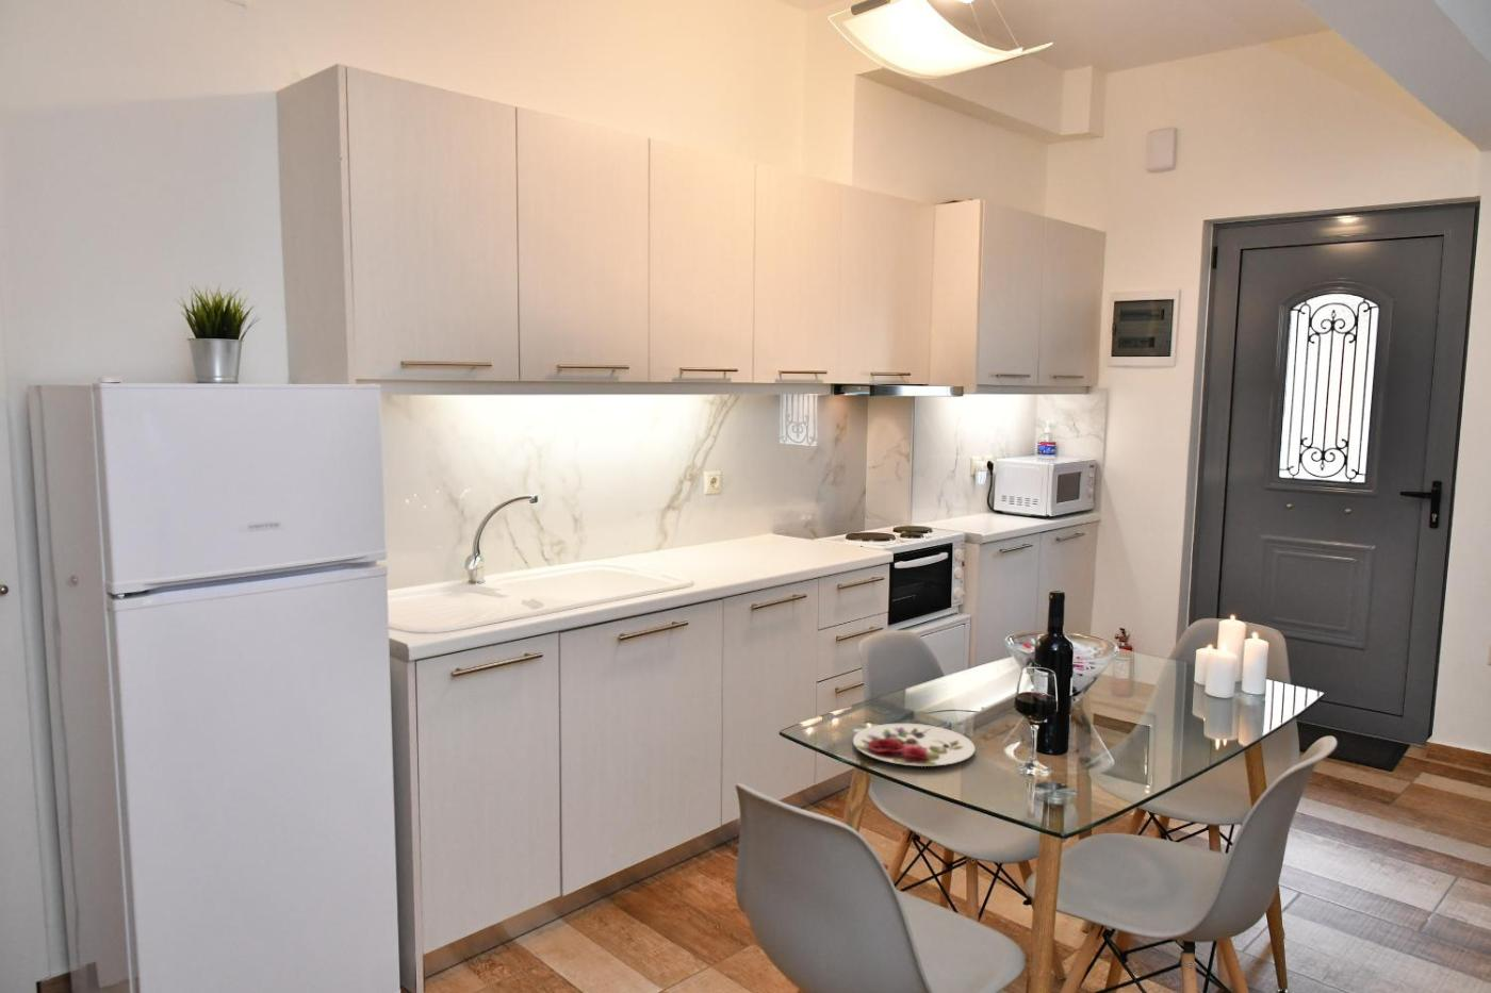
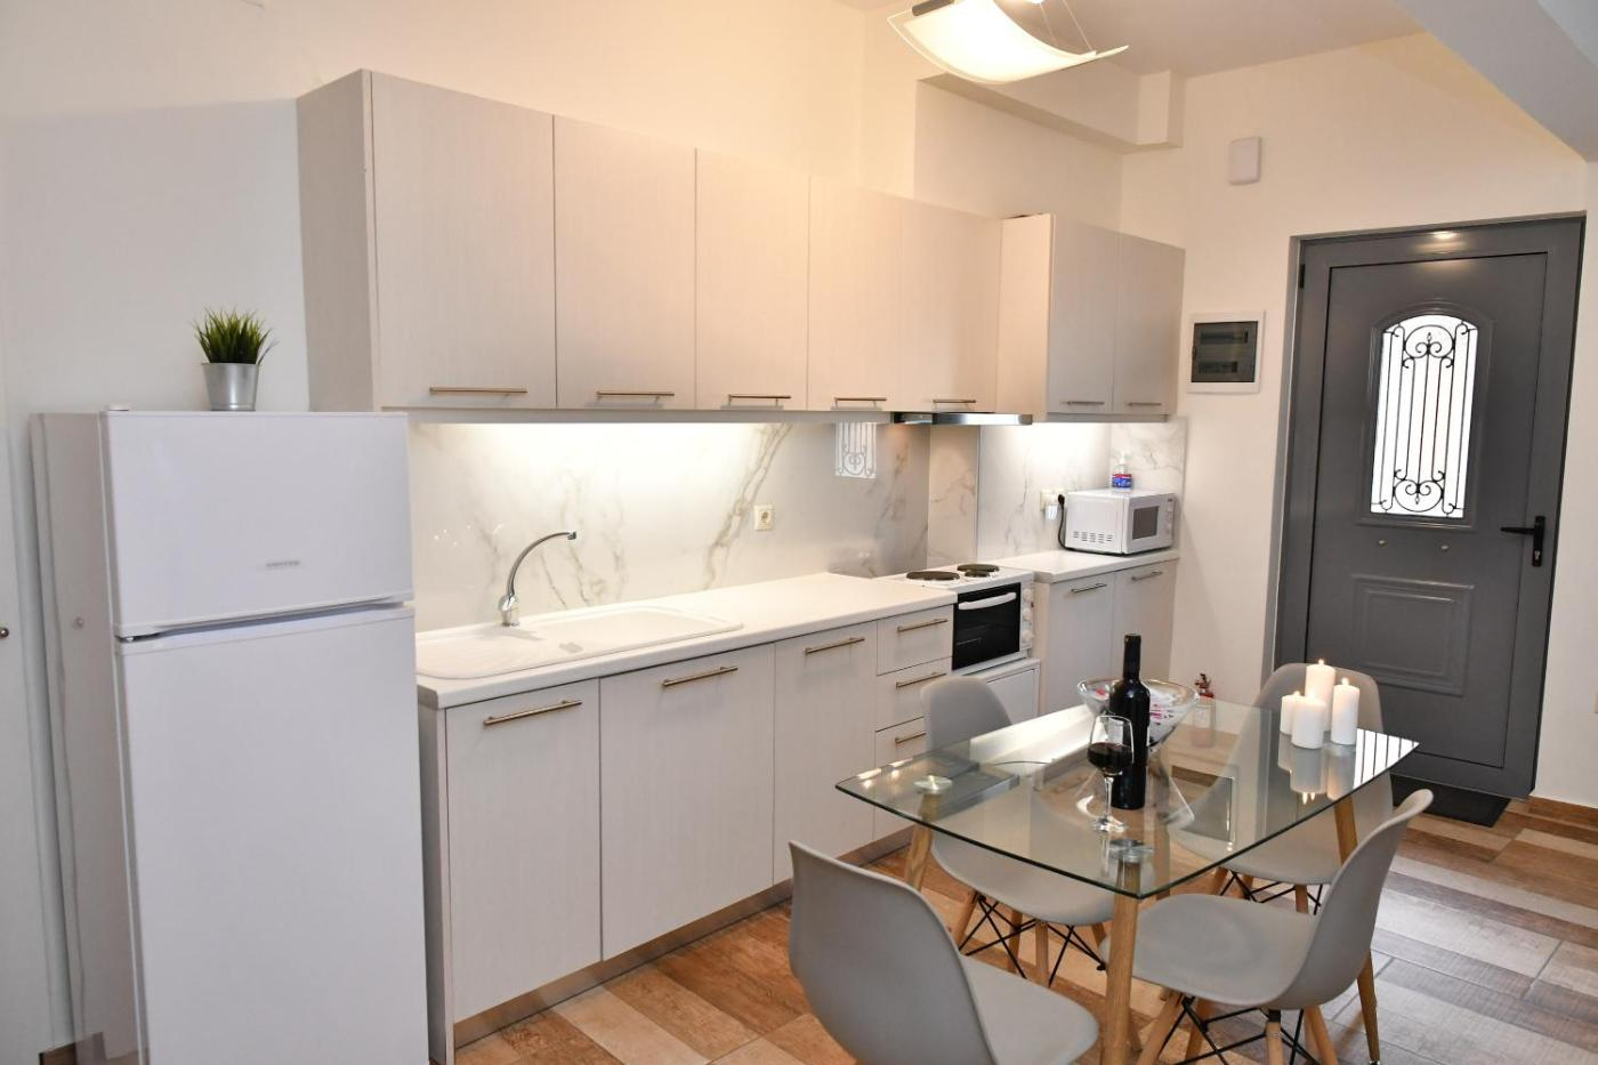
- plate (912, 741)
